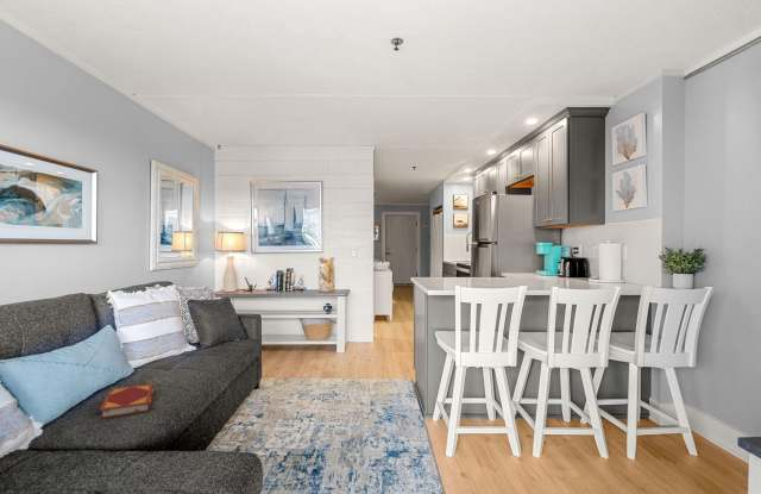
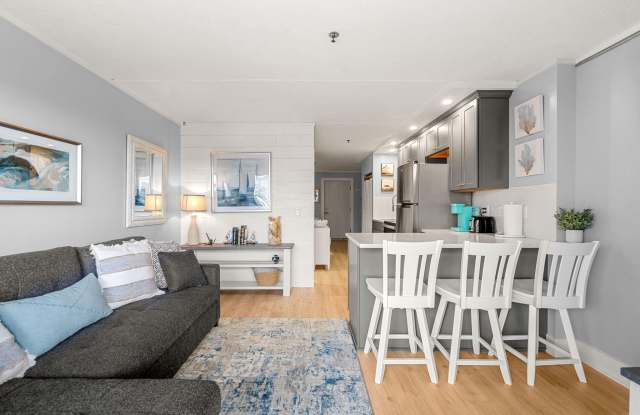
- hardback book (128, 399)
